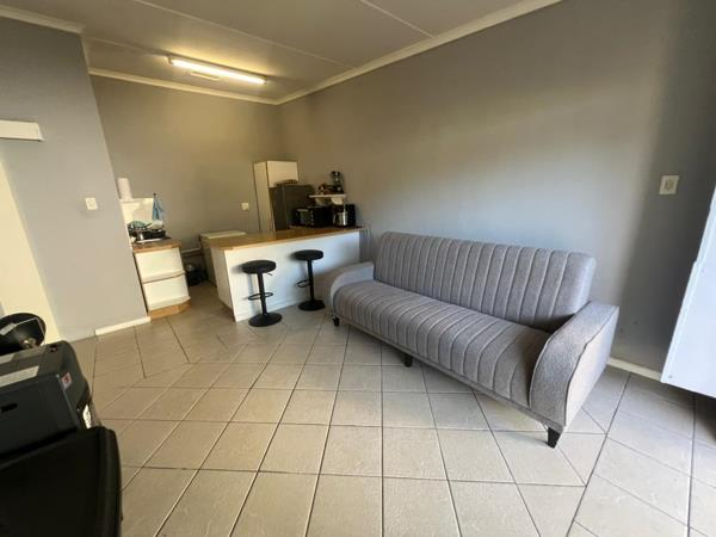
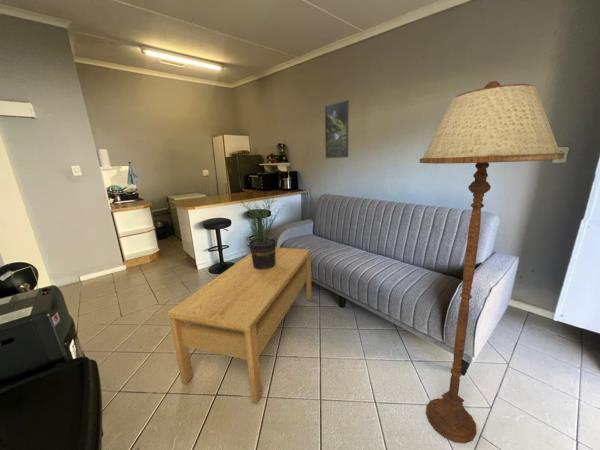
+ floor lamp (467, 279)
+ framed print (336, 131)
+ coffee table (259, 302)
+ potted plant (263, 230)
